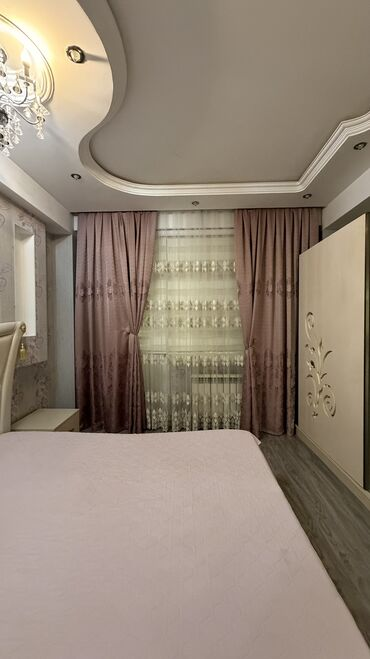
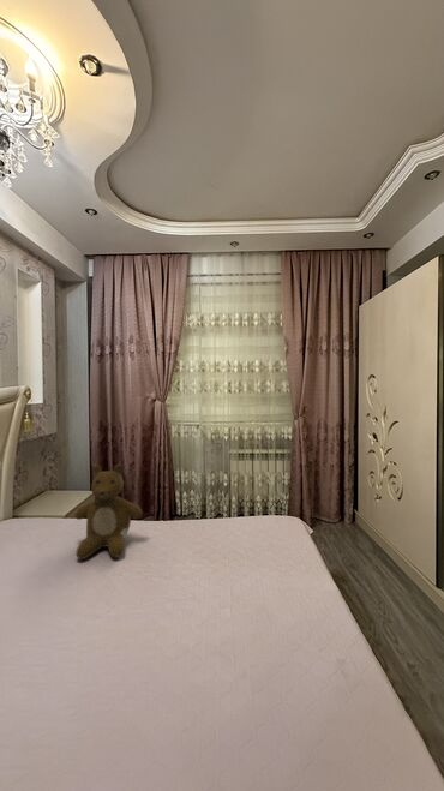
+ teddy bear (104, 507)
